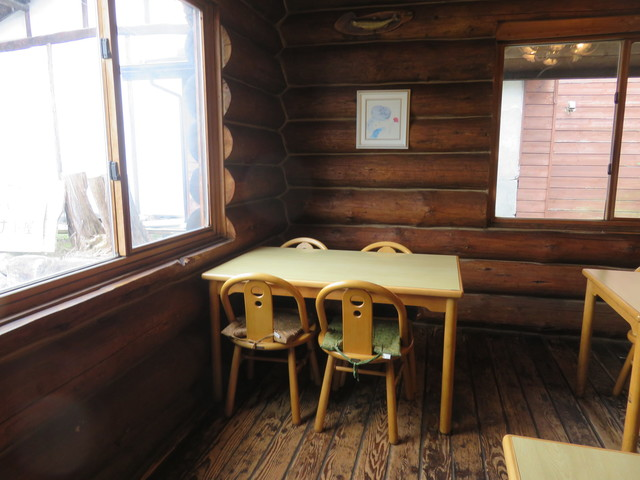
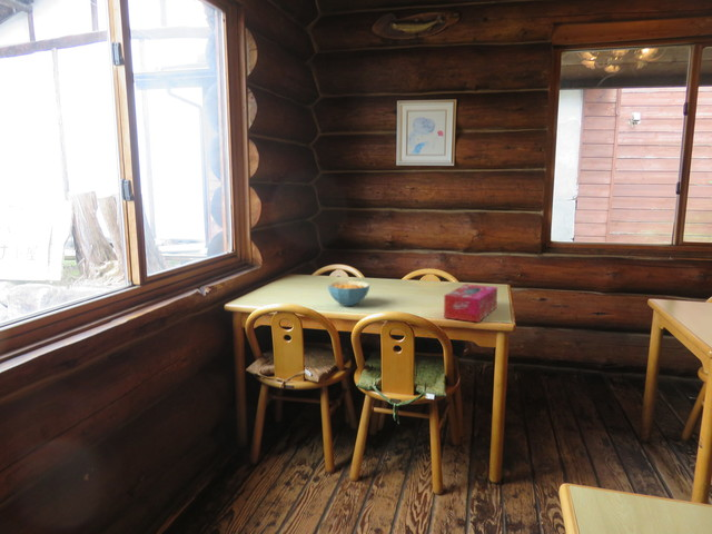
+ cereal bowl (348, 294)
+ tissue box (471, 301)
